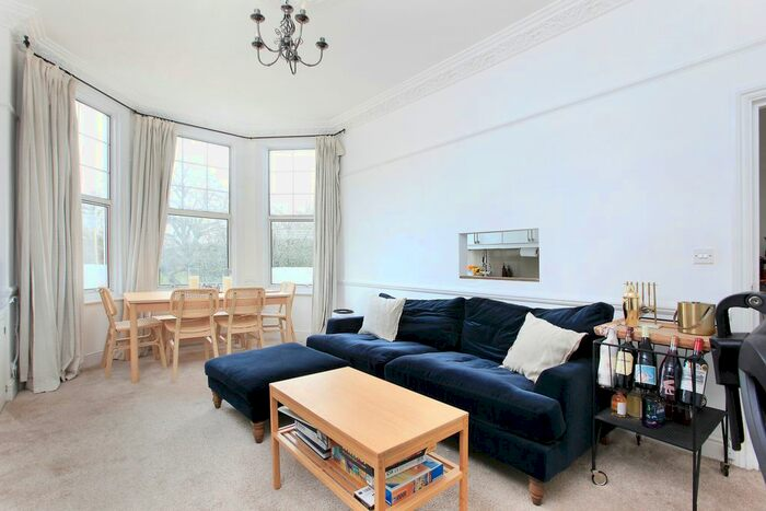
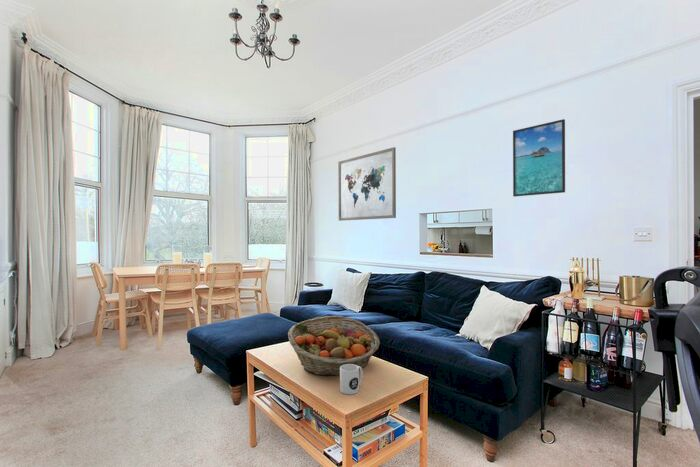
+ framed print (537, 160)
+ mug (352, 377)
+ fruit basket (334, 343)
+ wall art (364, 187)
